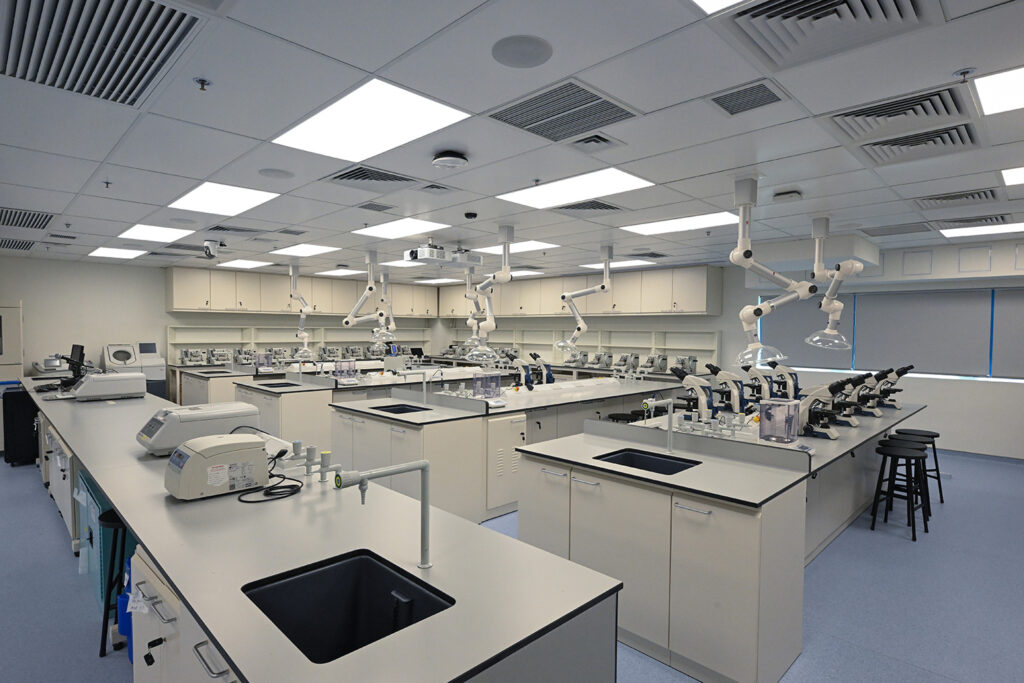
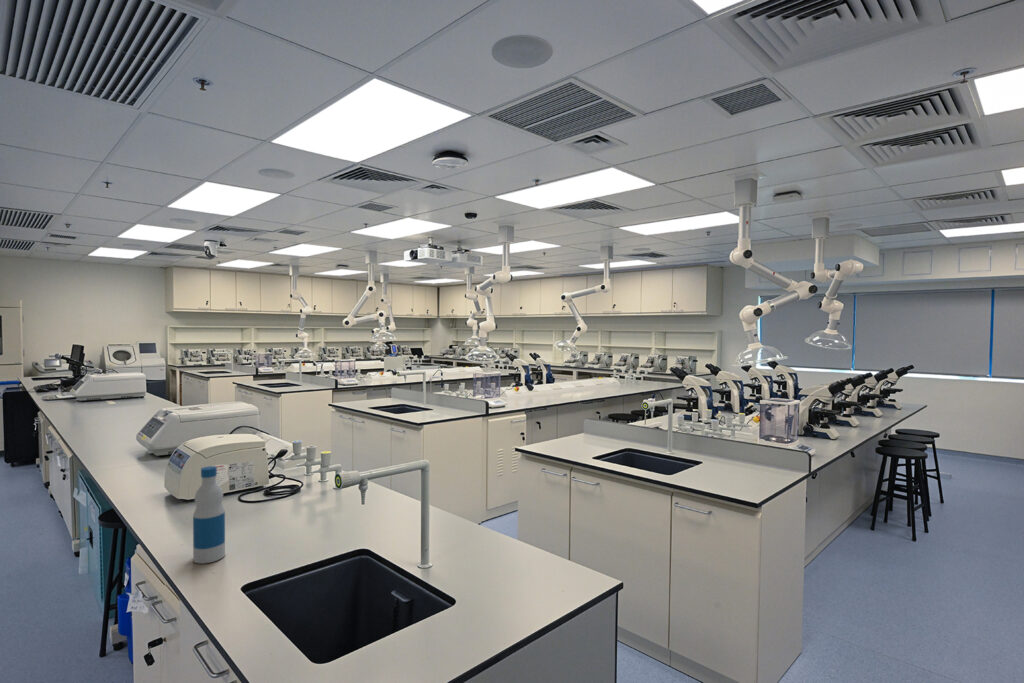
+ bottle (209, 512)
